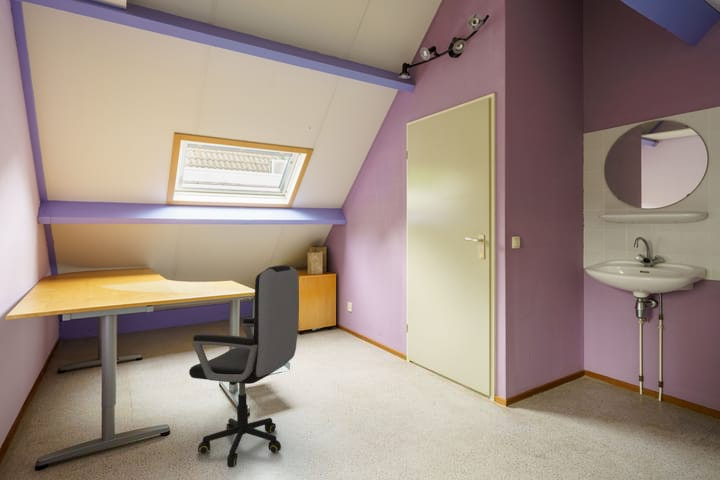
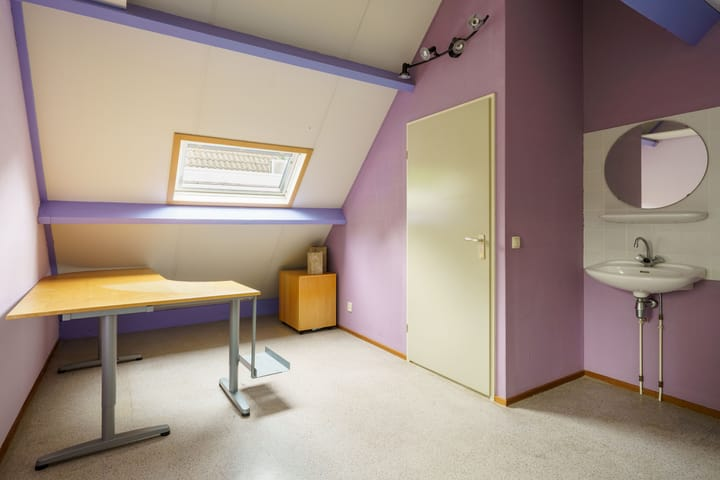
- office chair (248, 356)
